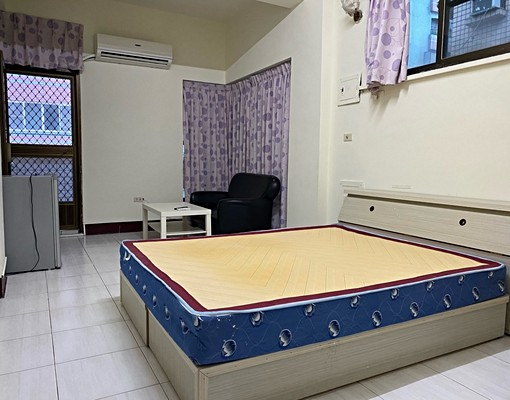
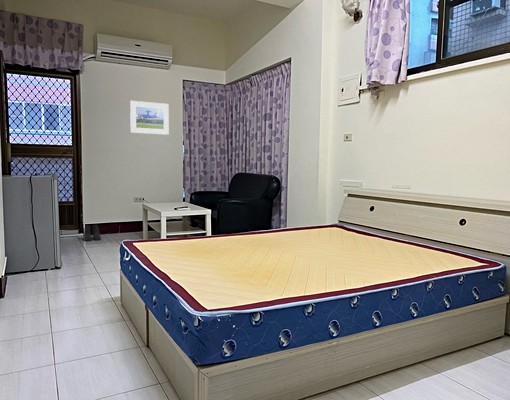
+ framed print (150, 118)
+ boots (93, 232)
